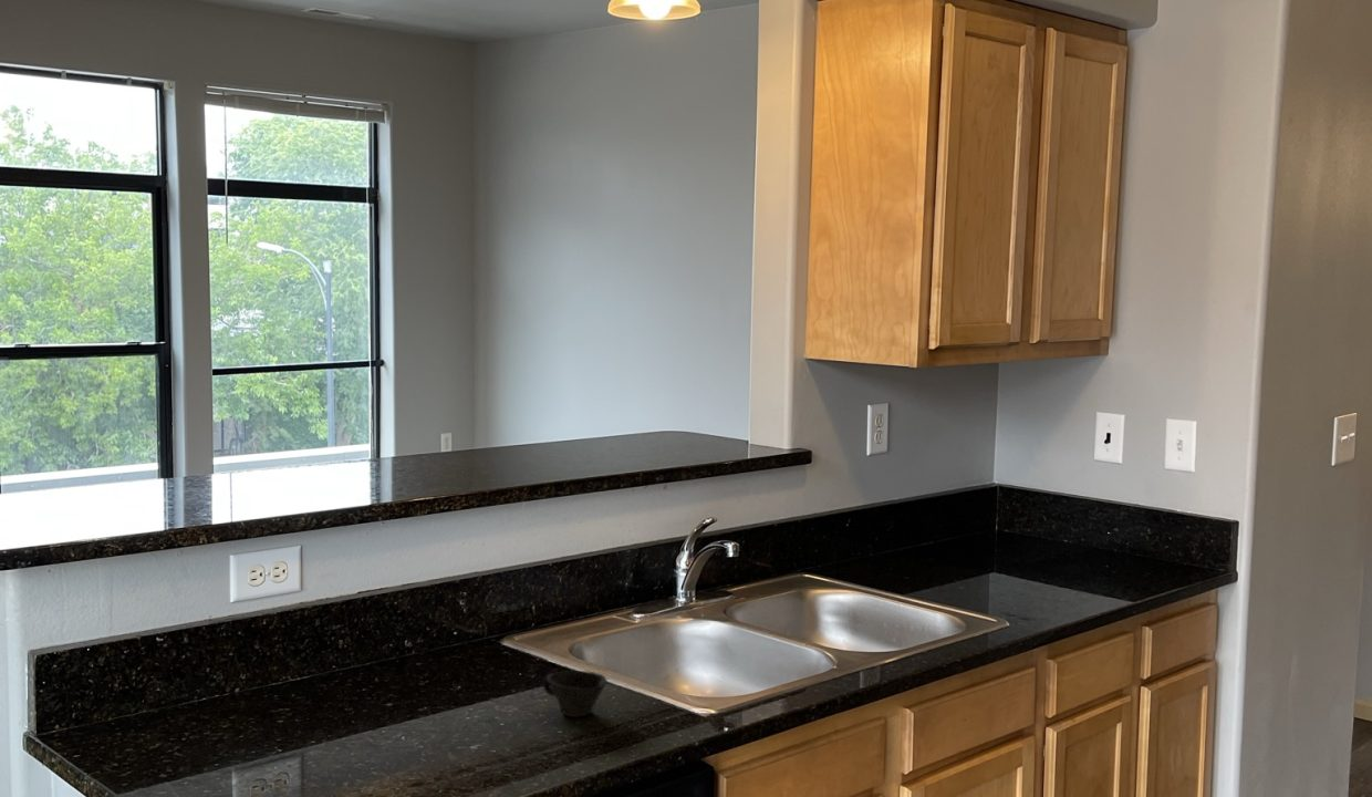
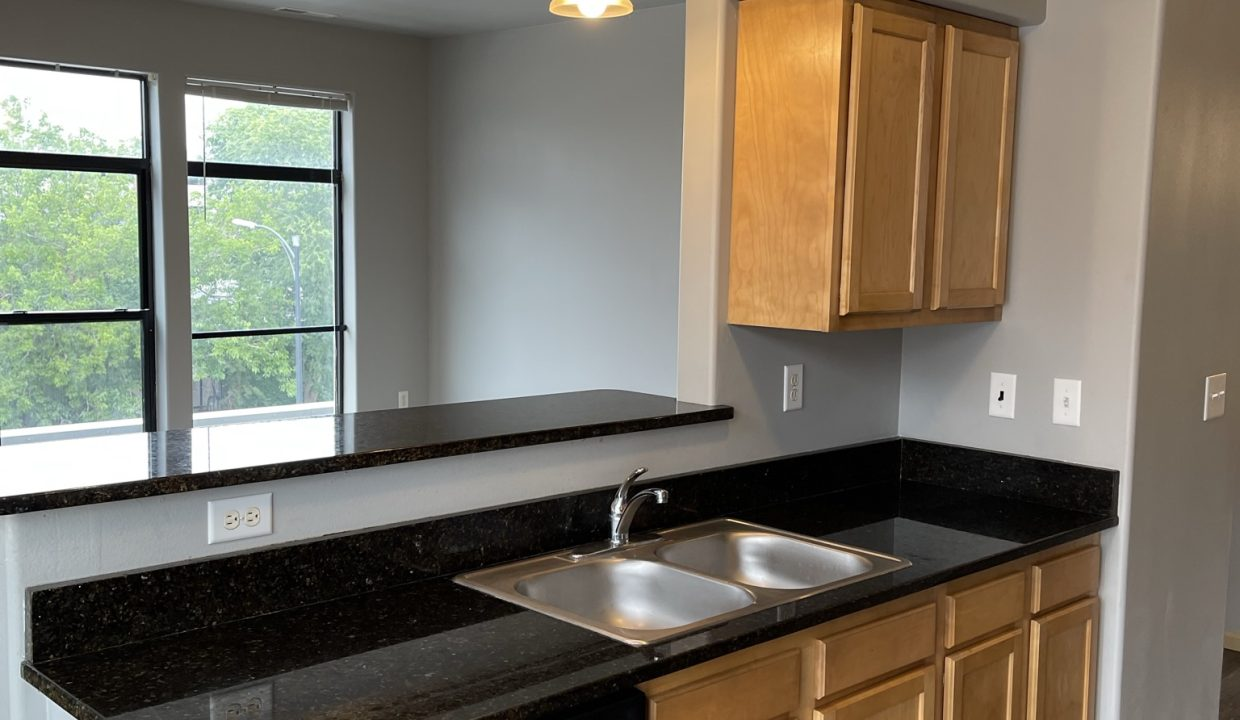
- cup (573, 693)
